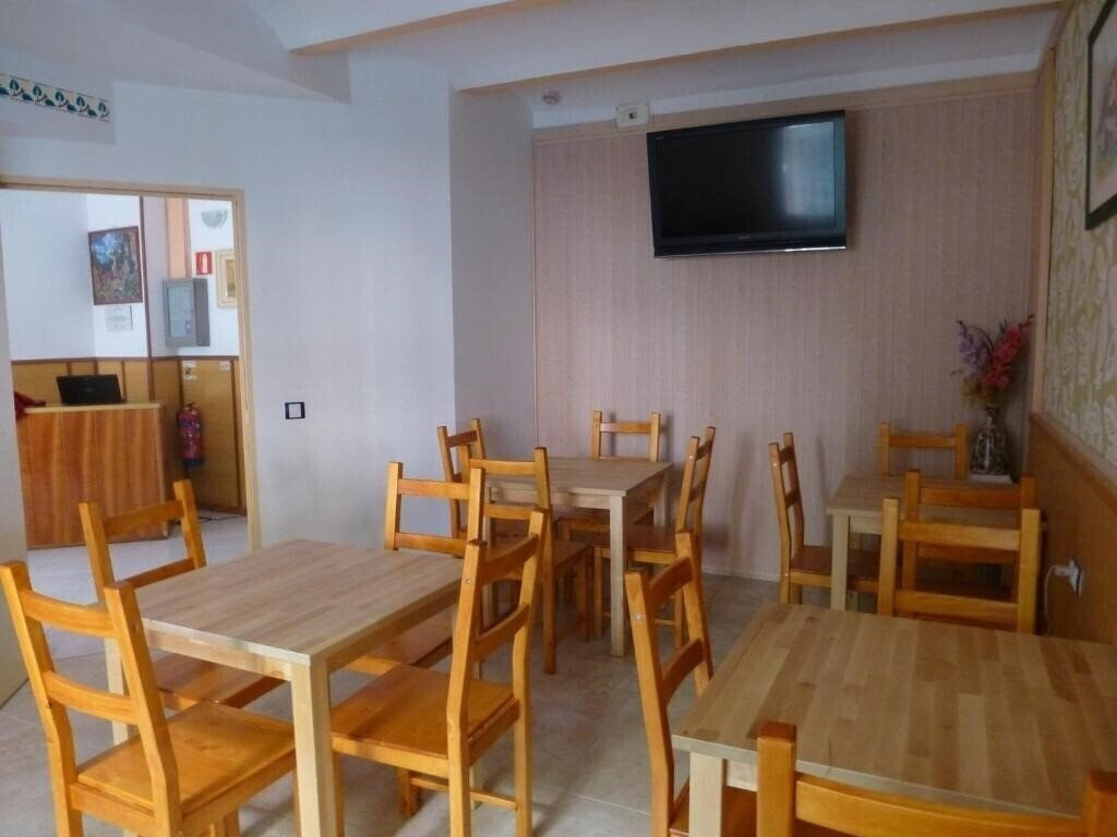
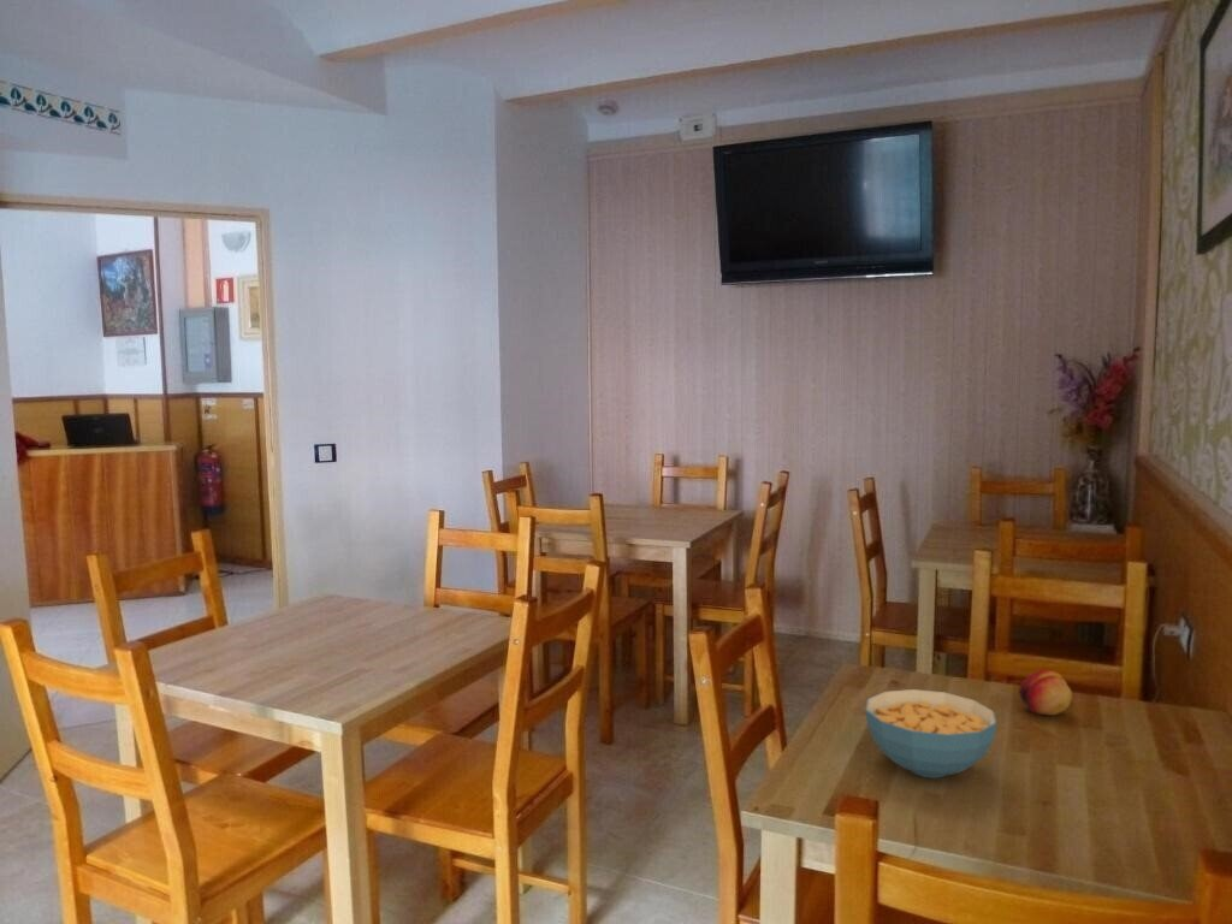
+ fruit (1046, 691)
+ cereal bowl (929, 740)
